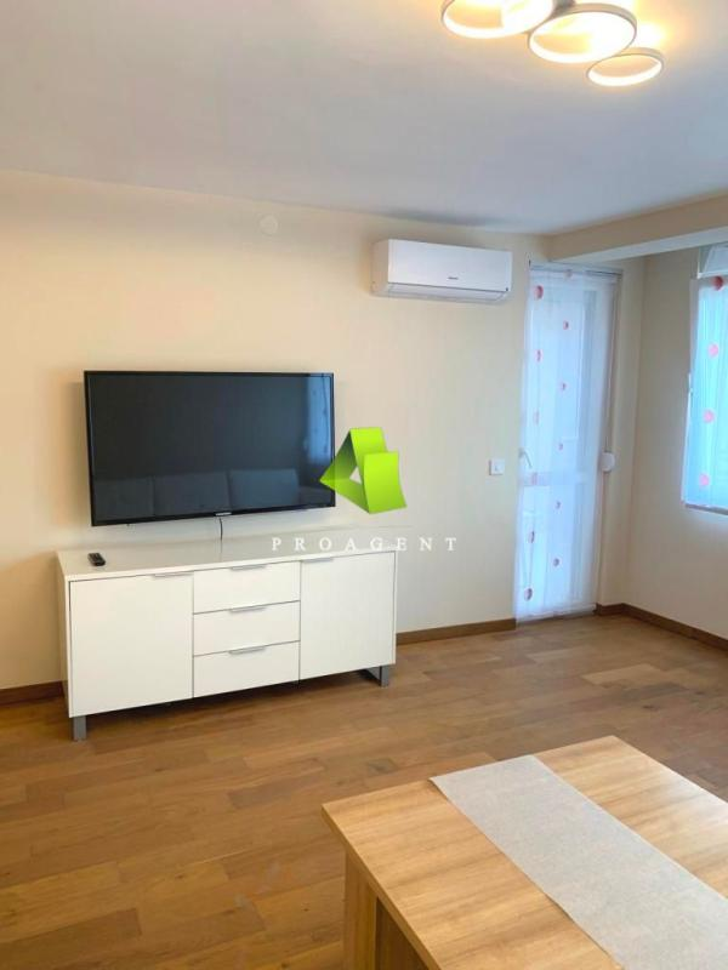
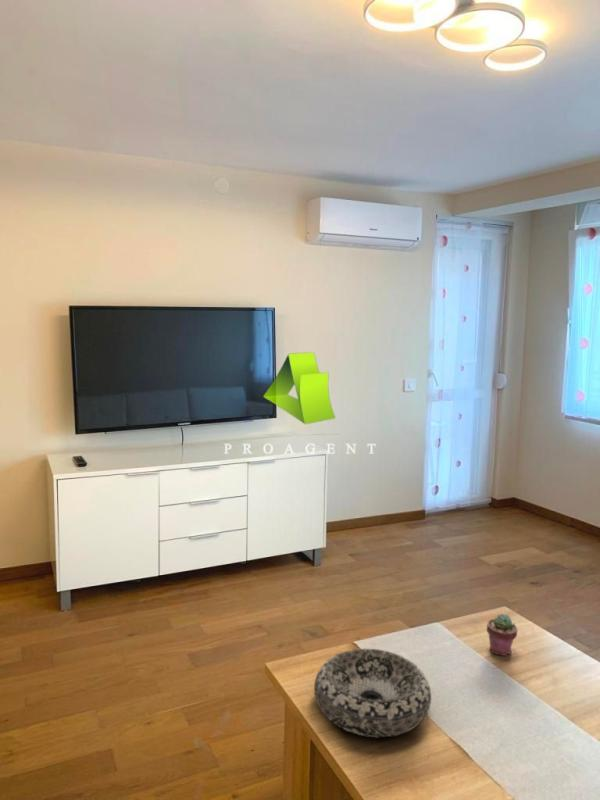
+ decorative bowl (372, 690)
+ potted succulent (501, 633)
